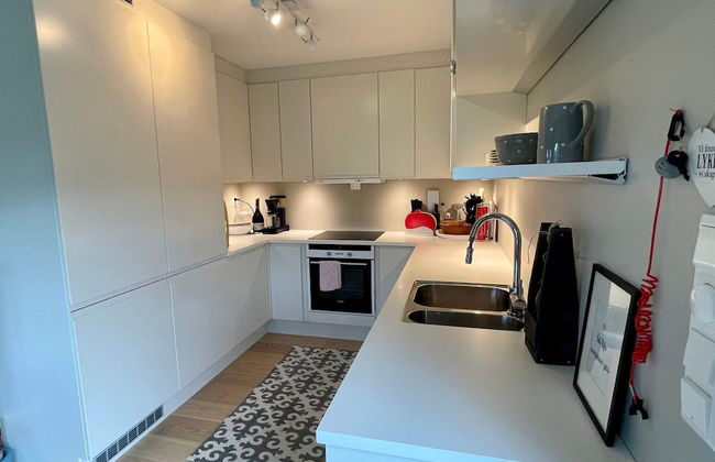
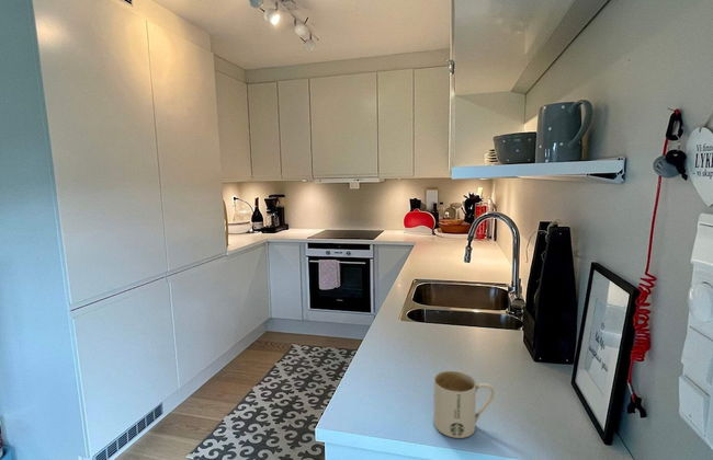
+ mug (463, 402)
